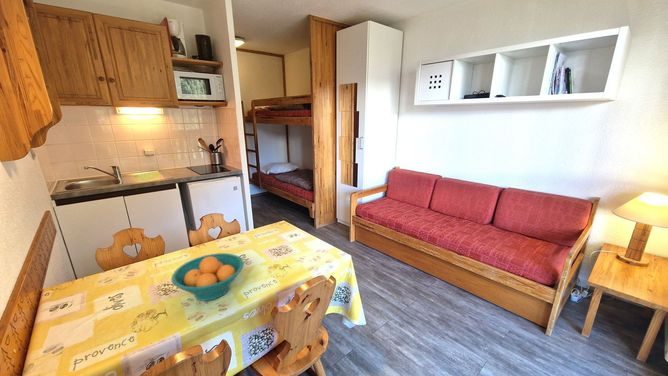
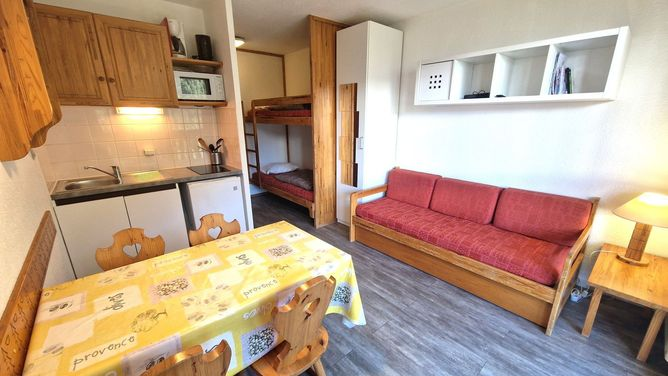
- fruit bowl (210, 275)
